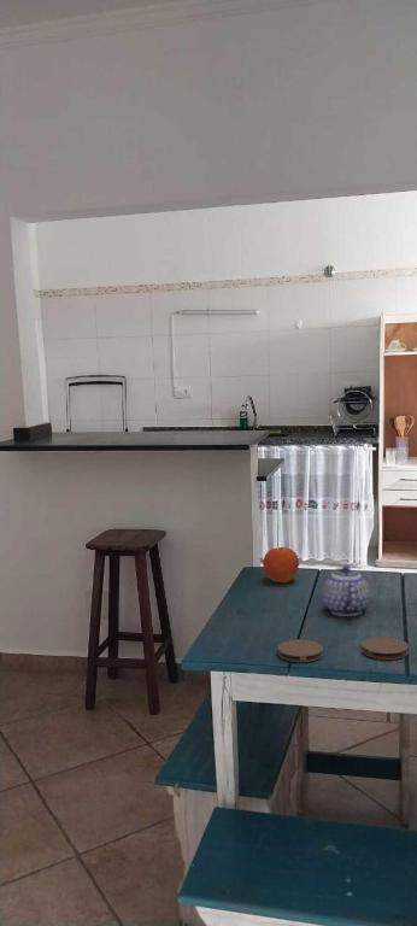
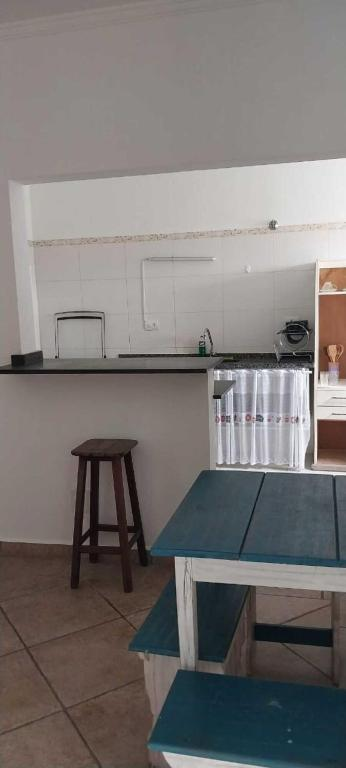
- teapot (346, 588)
- coaster (384, 647)
- coaster (300, 650)
- fruit (281, 564)
